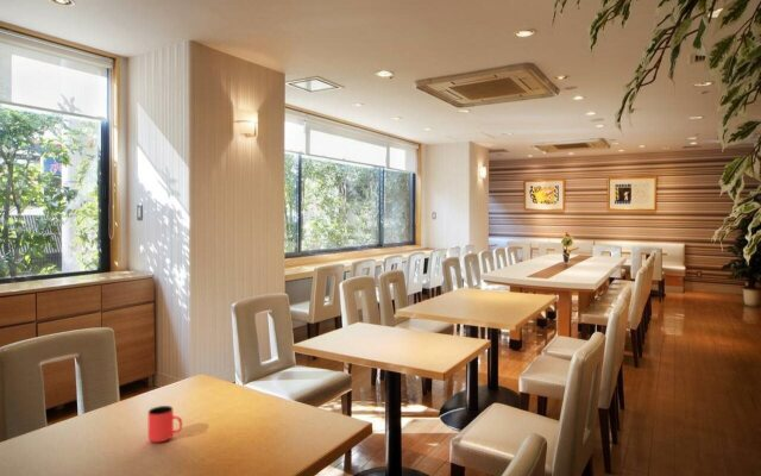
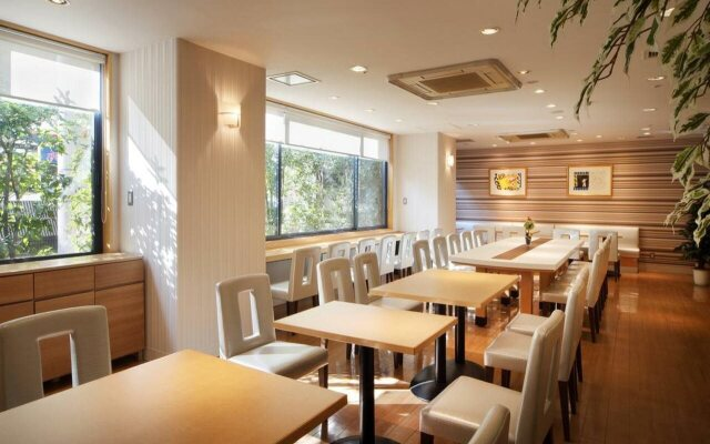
- cup (165, 424)
